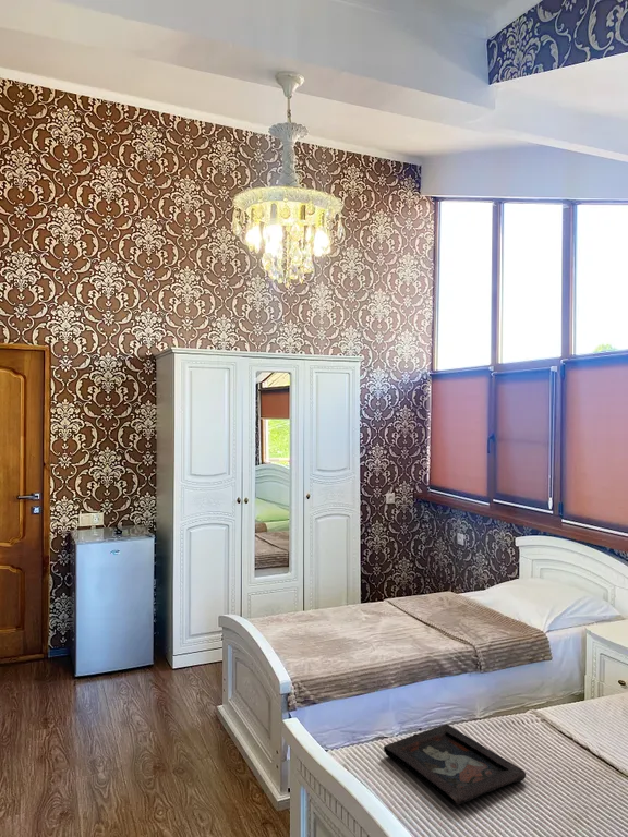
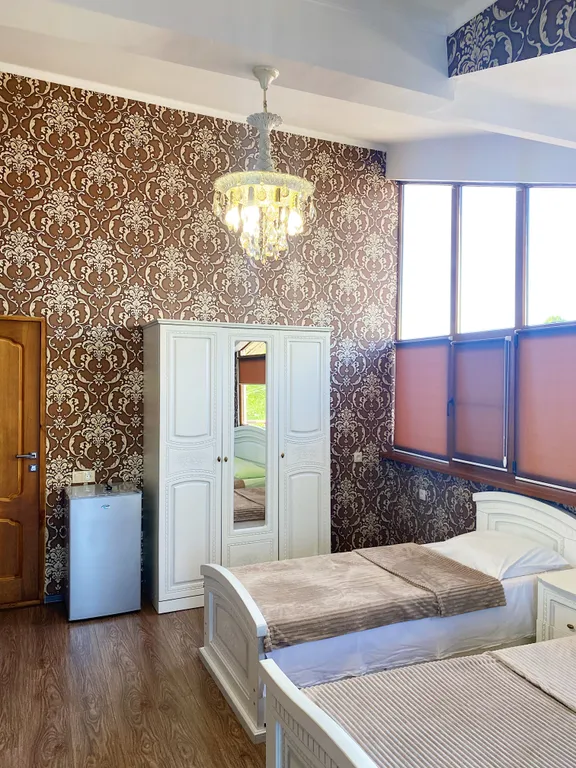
- decorative tray (450, 762)
